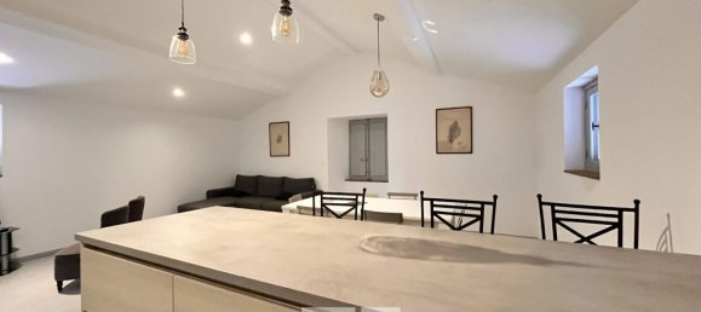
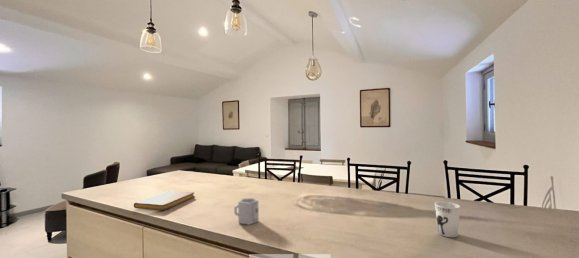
+ cup (447, 219)
+ notebook (166, 199)
+ cup (246, 210)
